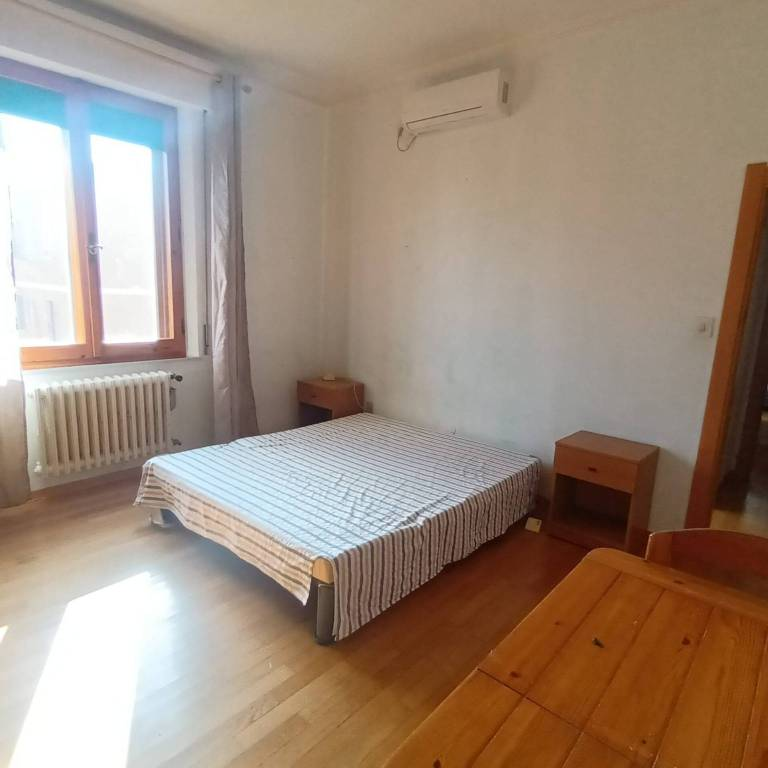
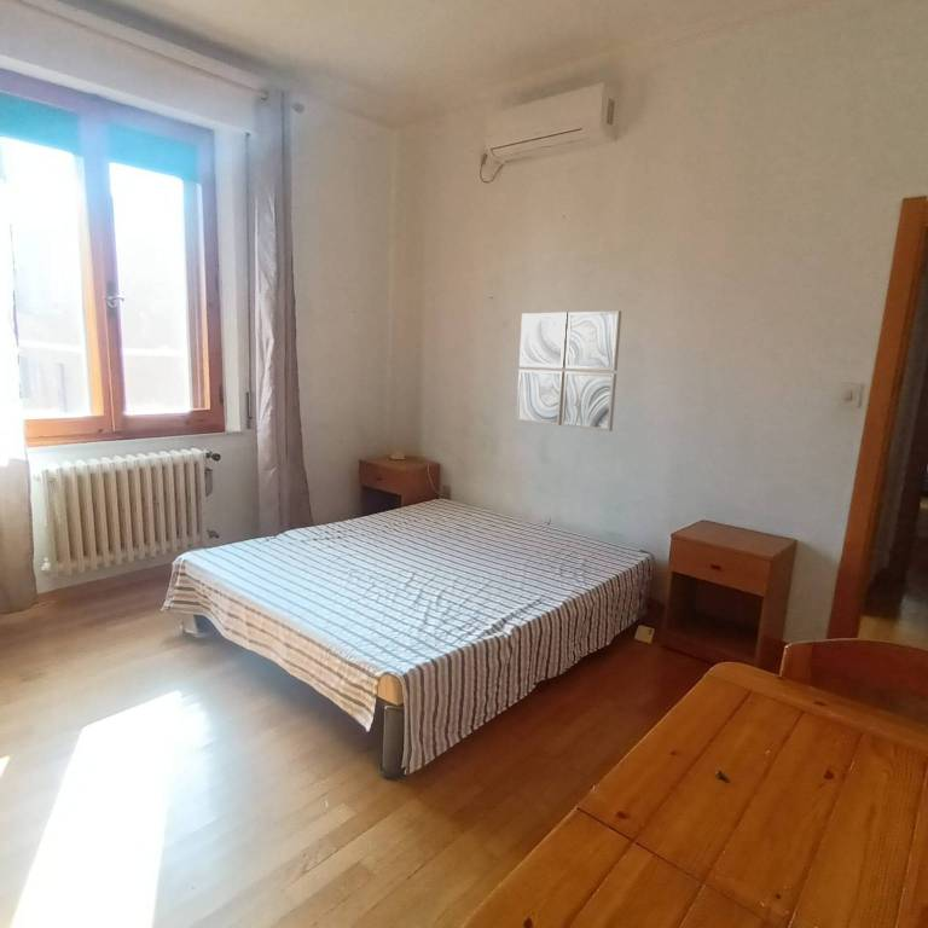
+ wall art (564, 371)
